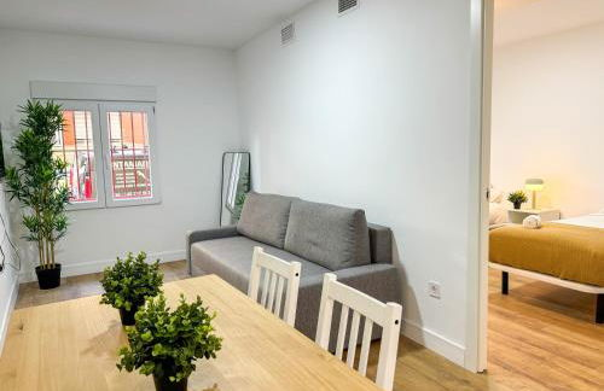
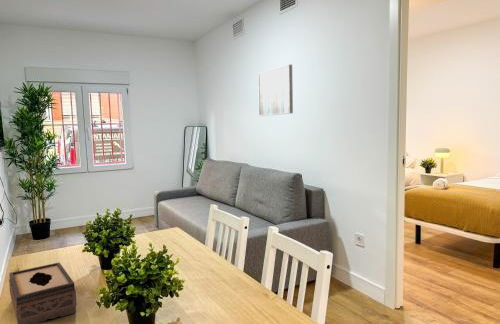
+ tissue box (41, 291)
+ wall art (274, 92)
